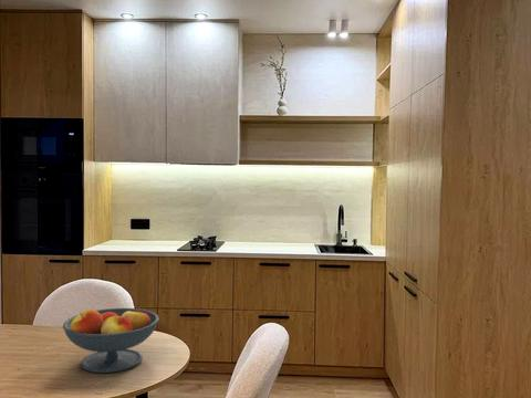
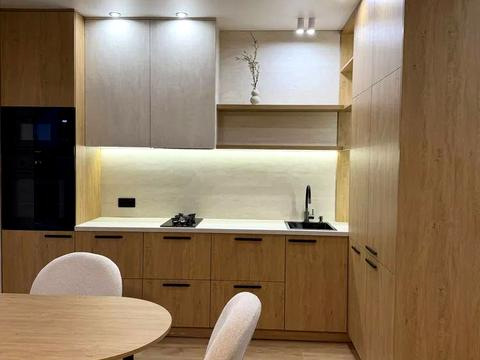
- fruit bowl (112, 333)
